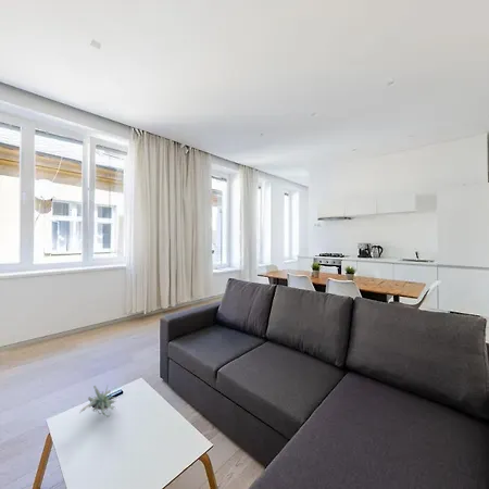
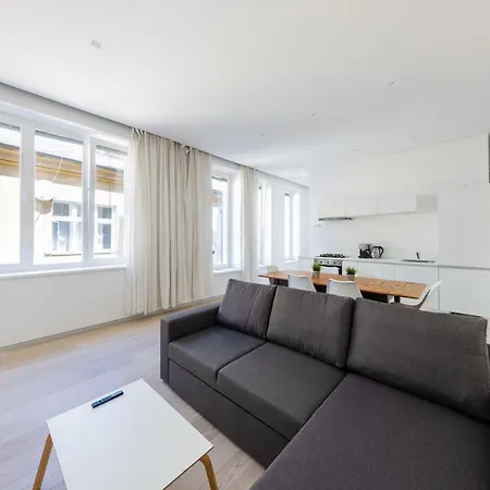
- succulent plant (100, 400)
